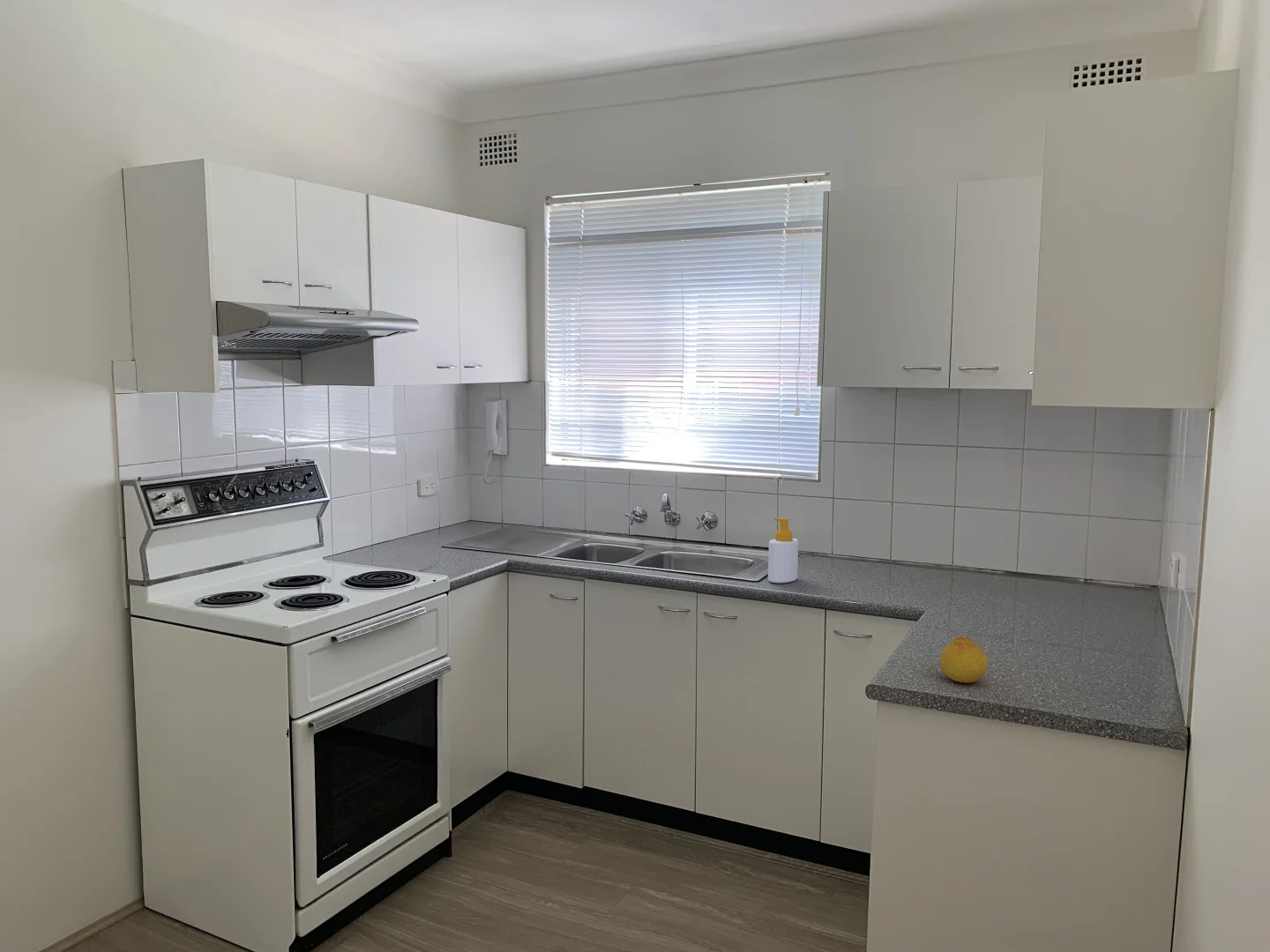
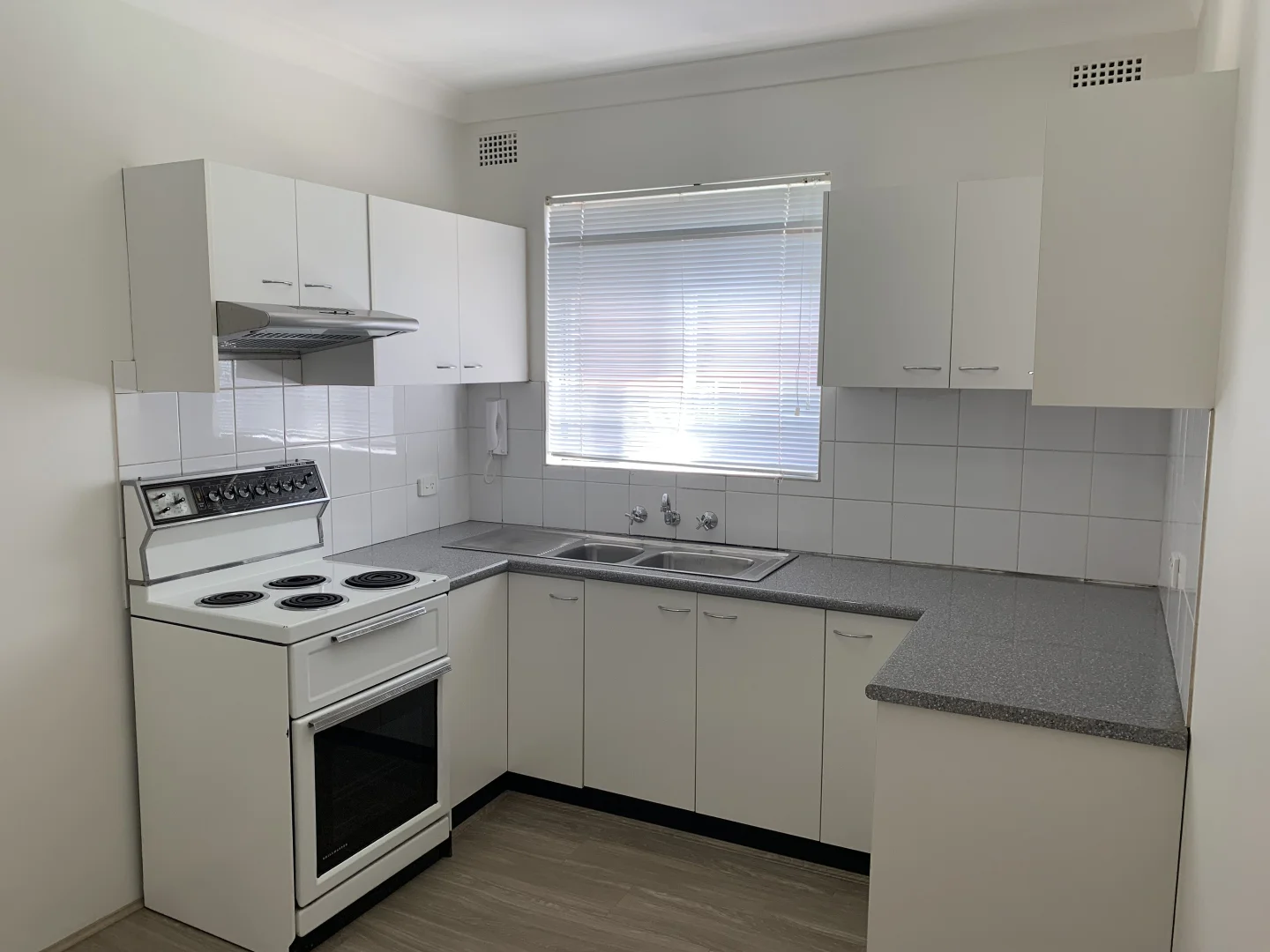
- soap bottle (783, 549)
- fruit (963, 658)
